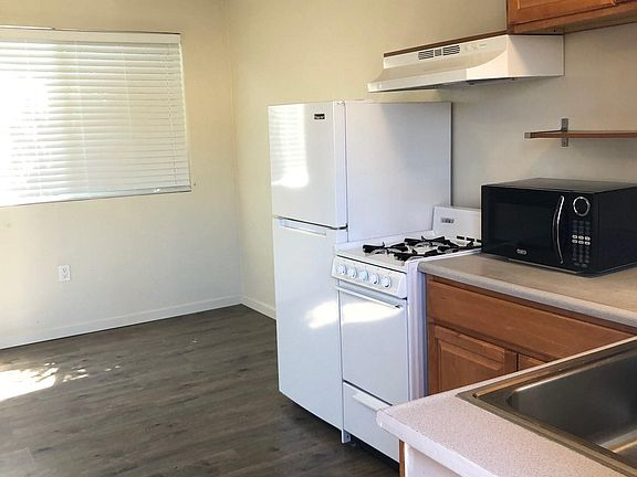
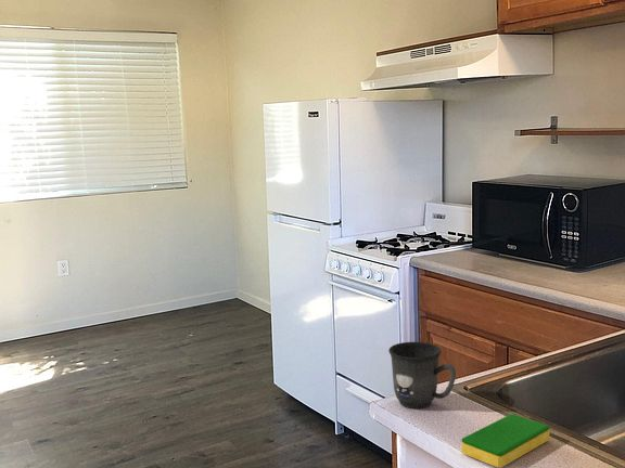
+ dish sponge (506, 439)
+ mug (423, 377)
